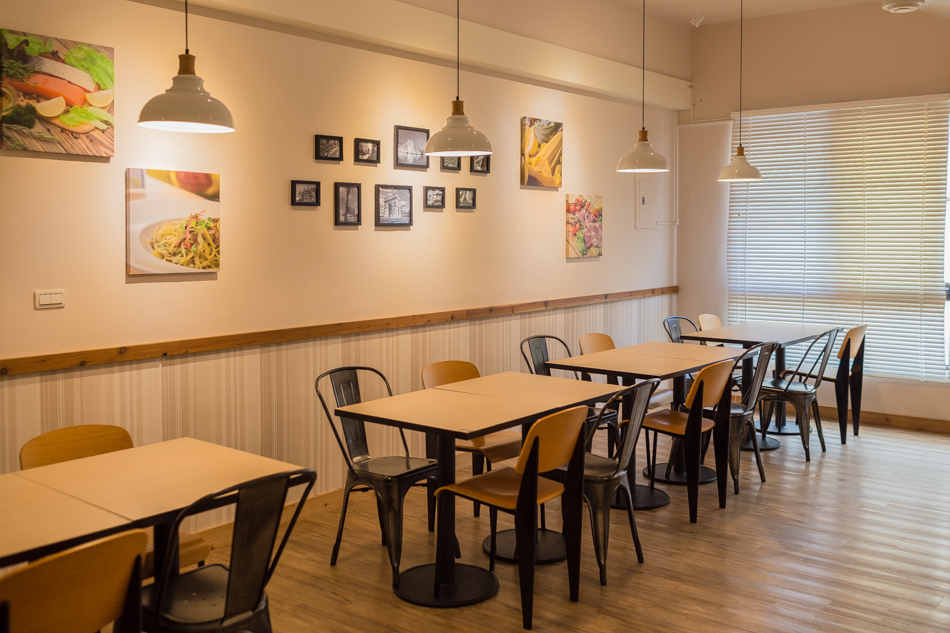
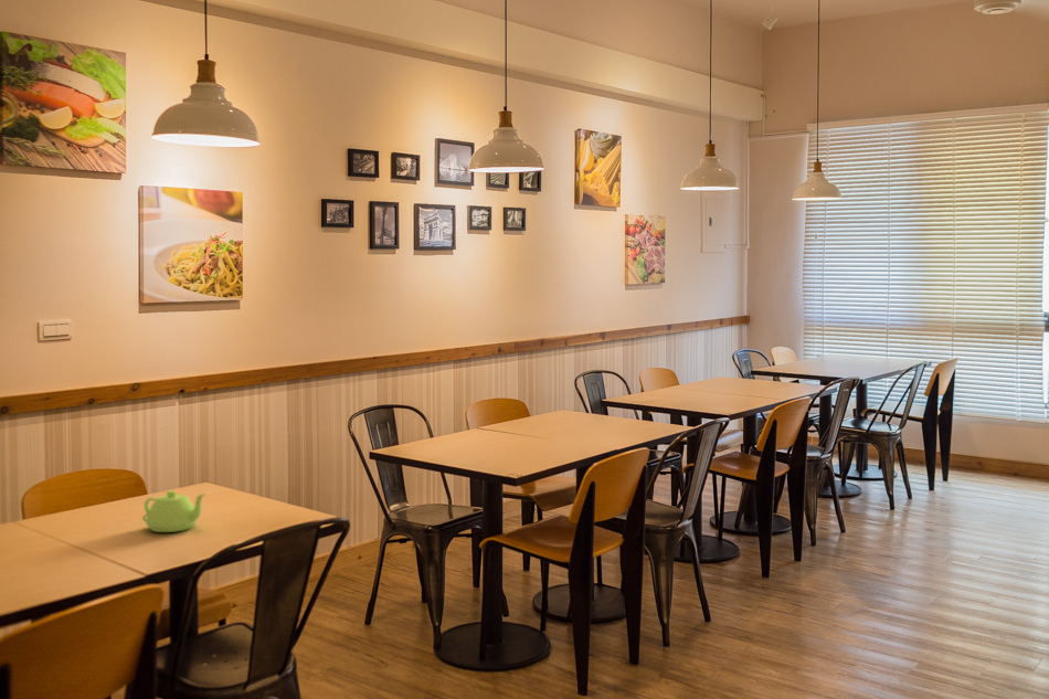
+ teapot (174, 509)
